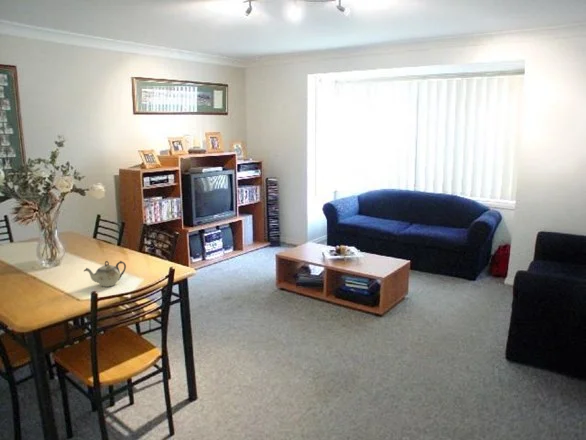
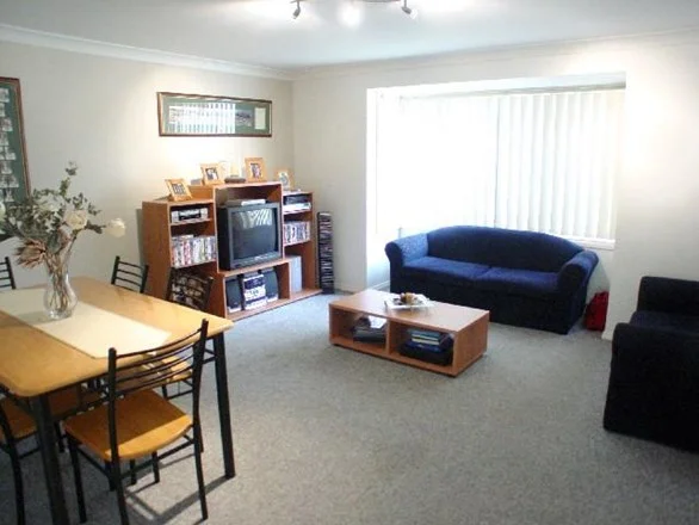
- teapot (105, 273)
